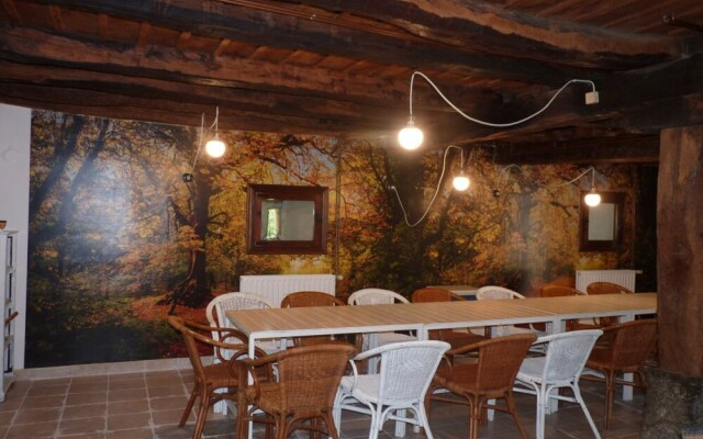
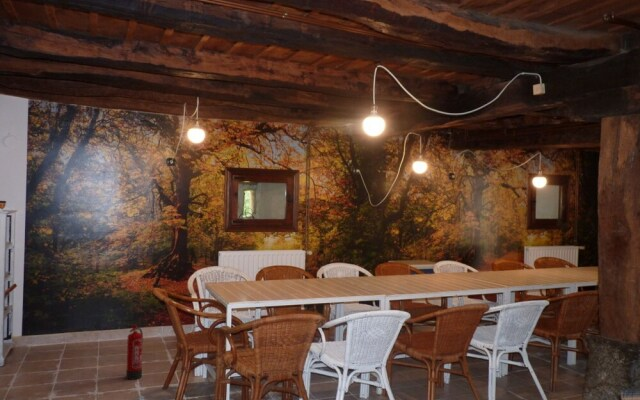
+ fire extinguisher (136, 349)
